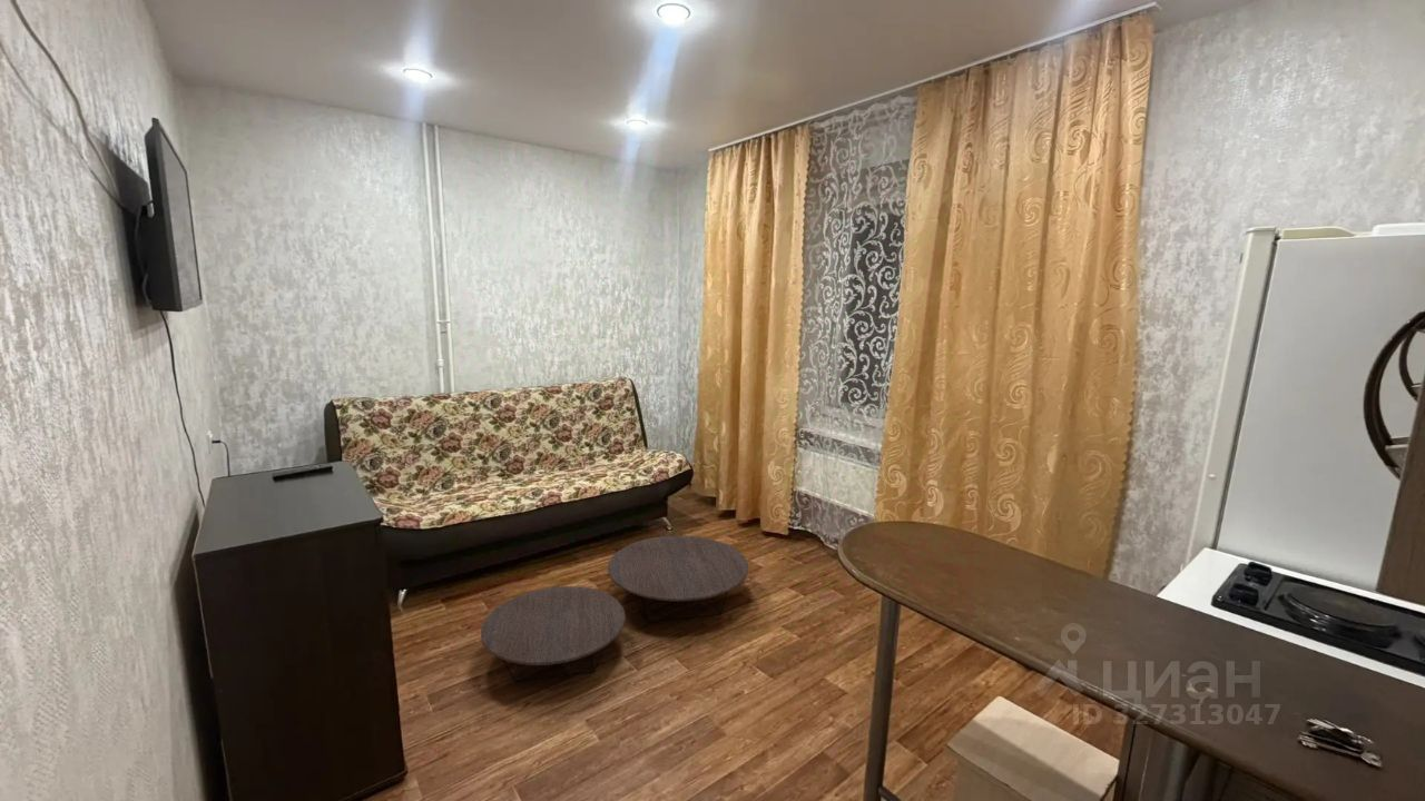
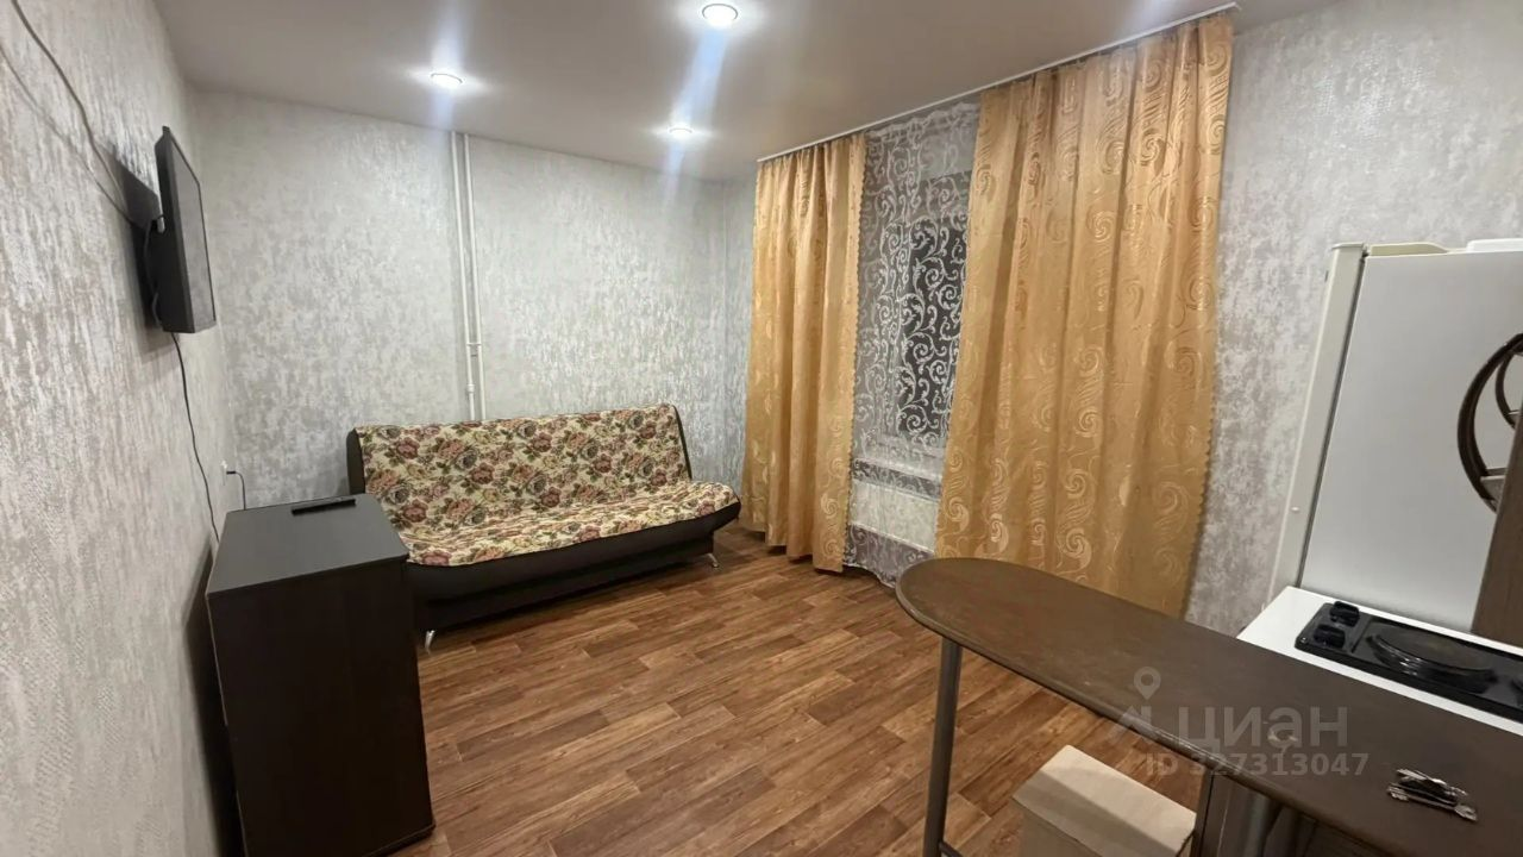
- coffee table (633, 599)
